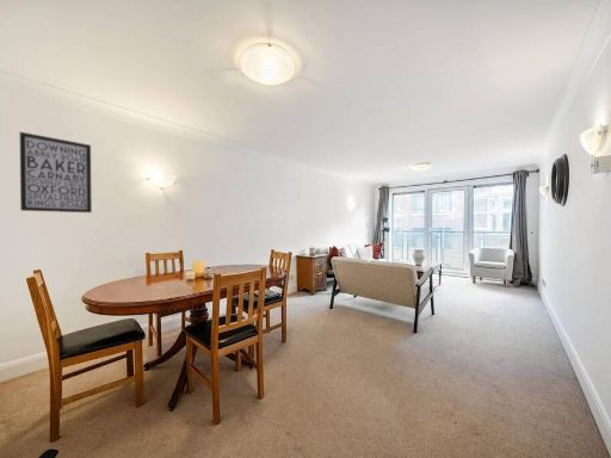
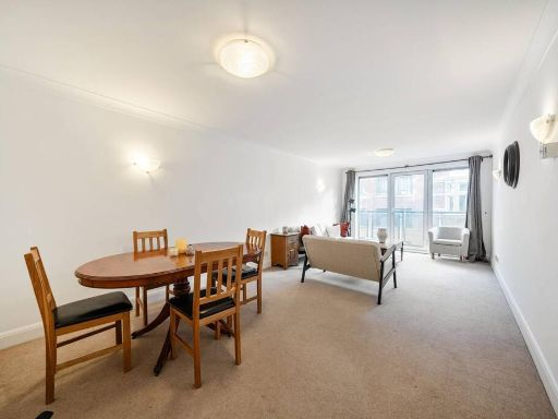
- wall art (57, 175)
